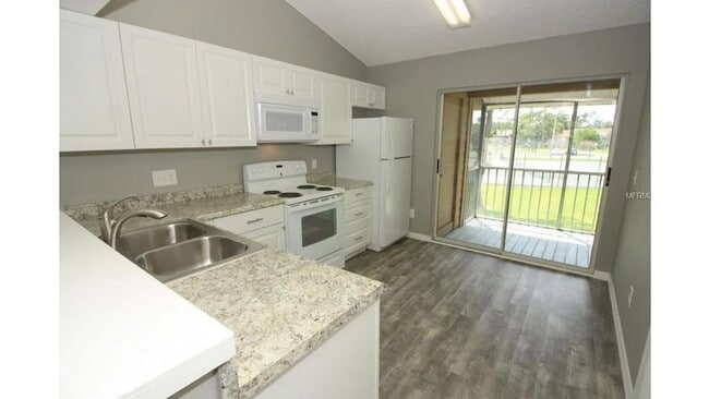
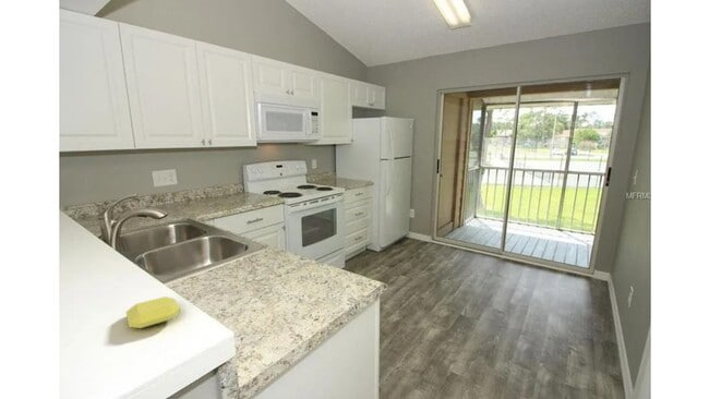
+ soap bar (153, 311)
